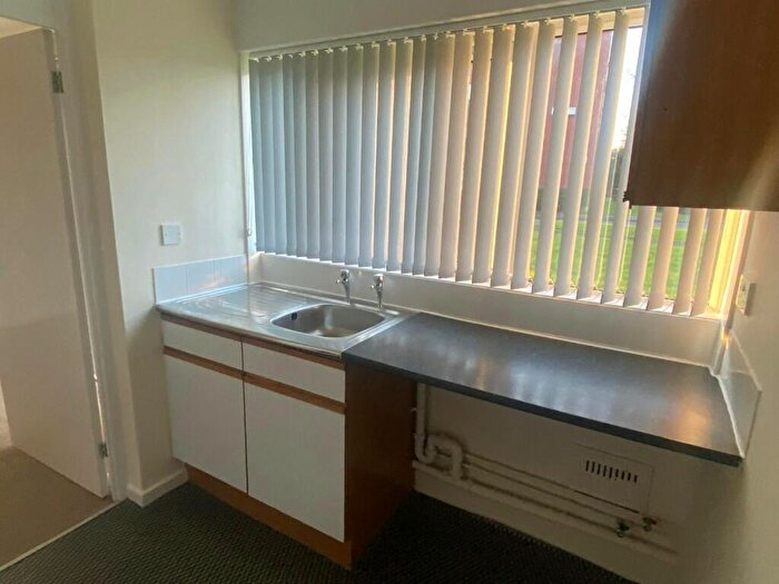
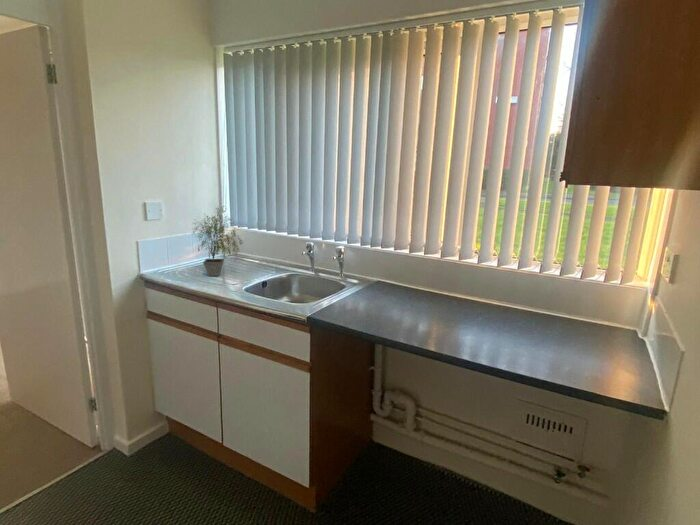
+ potted plant (217, 240)
